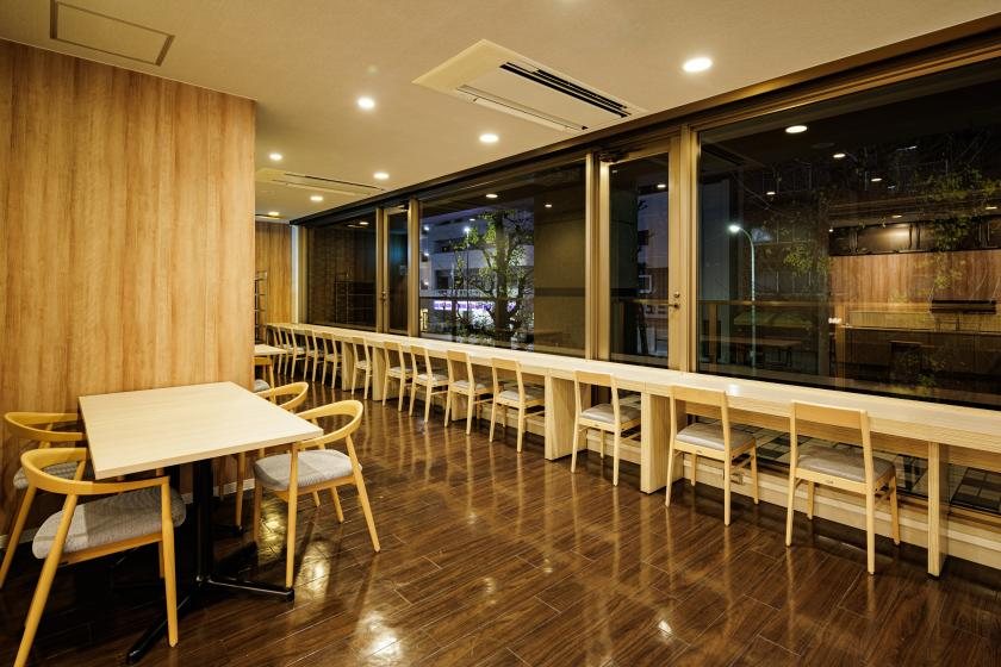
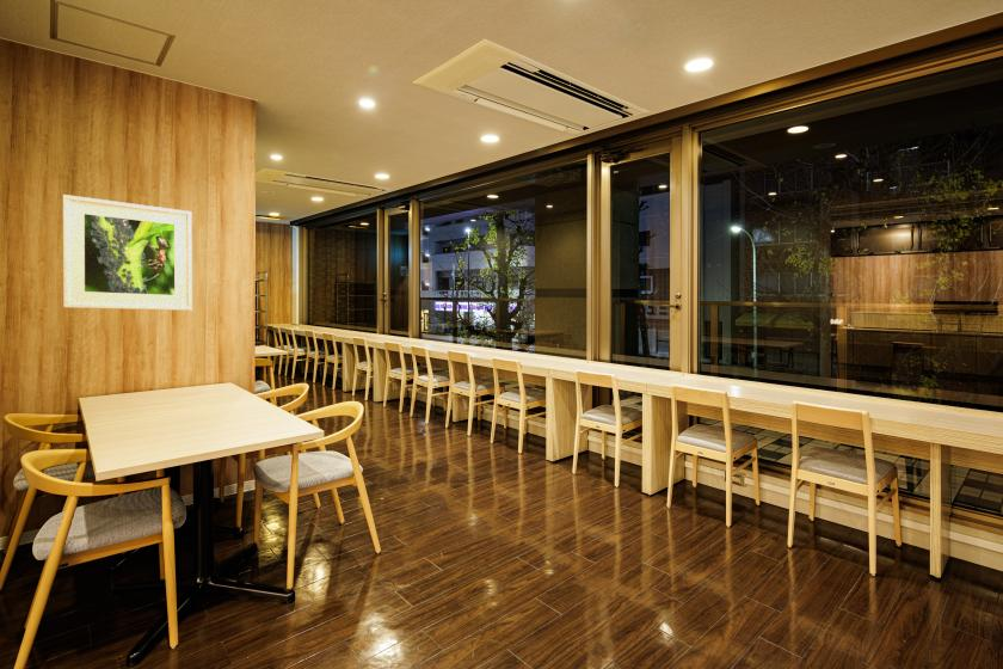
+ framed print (131, 256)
